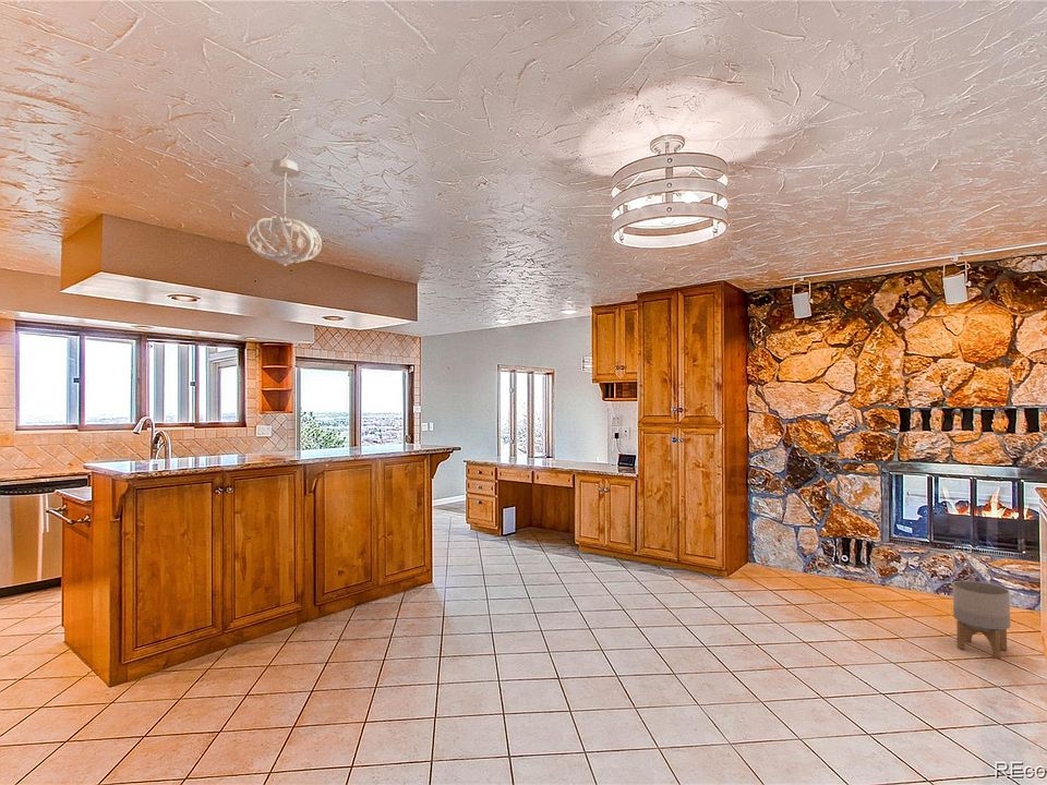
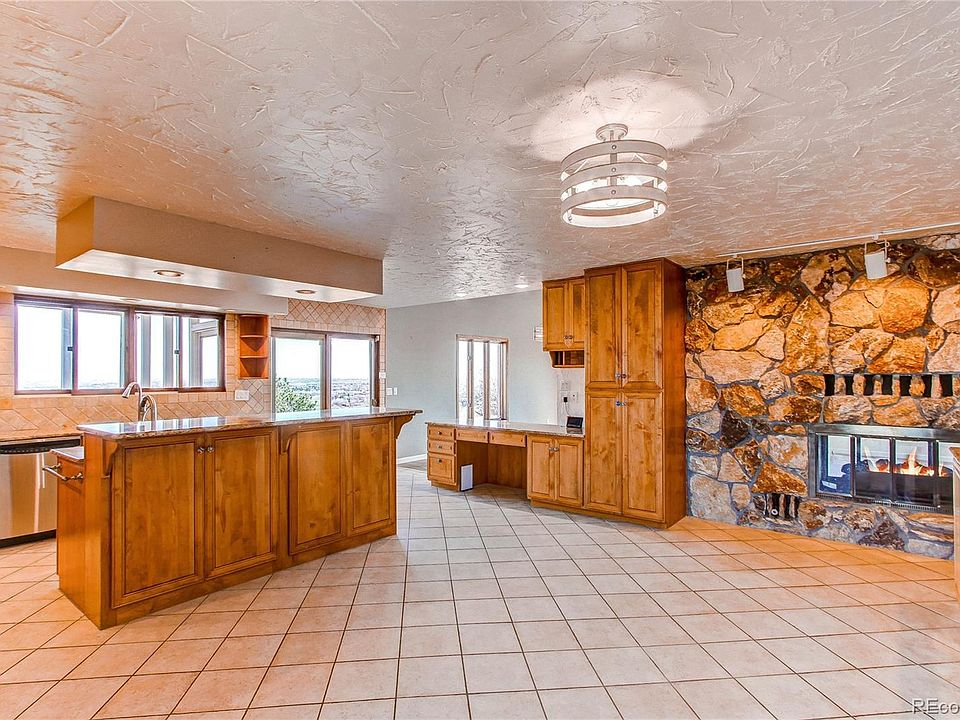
- pendant light (284, 210)
- planter (980, 617)
